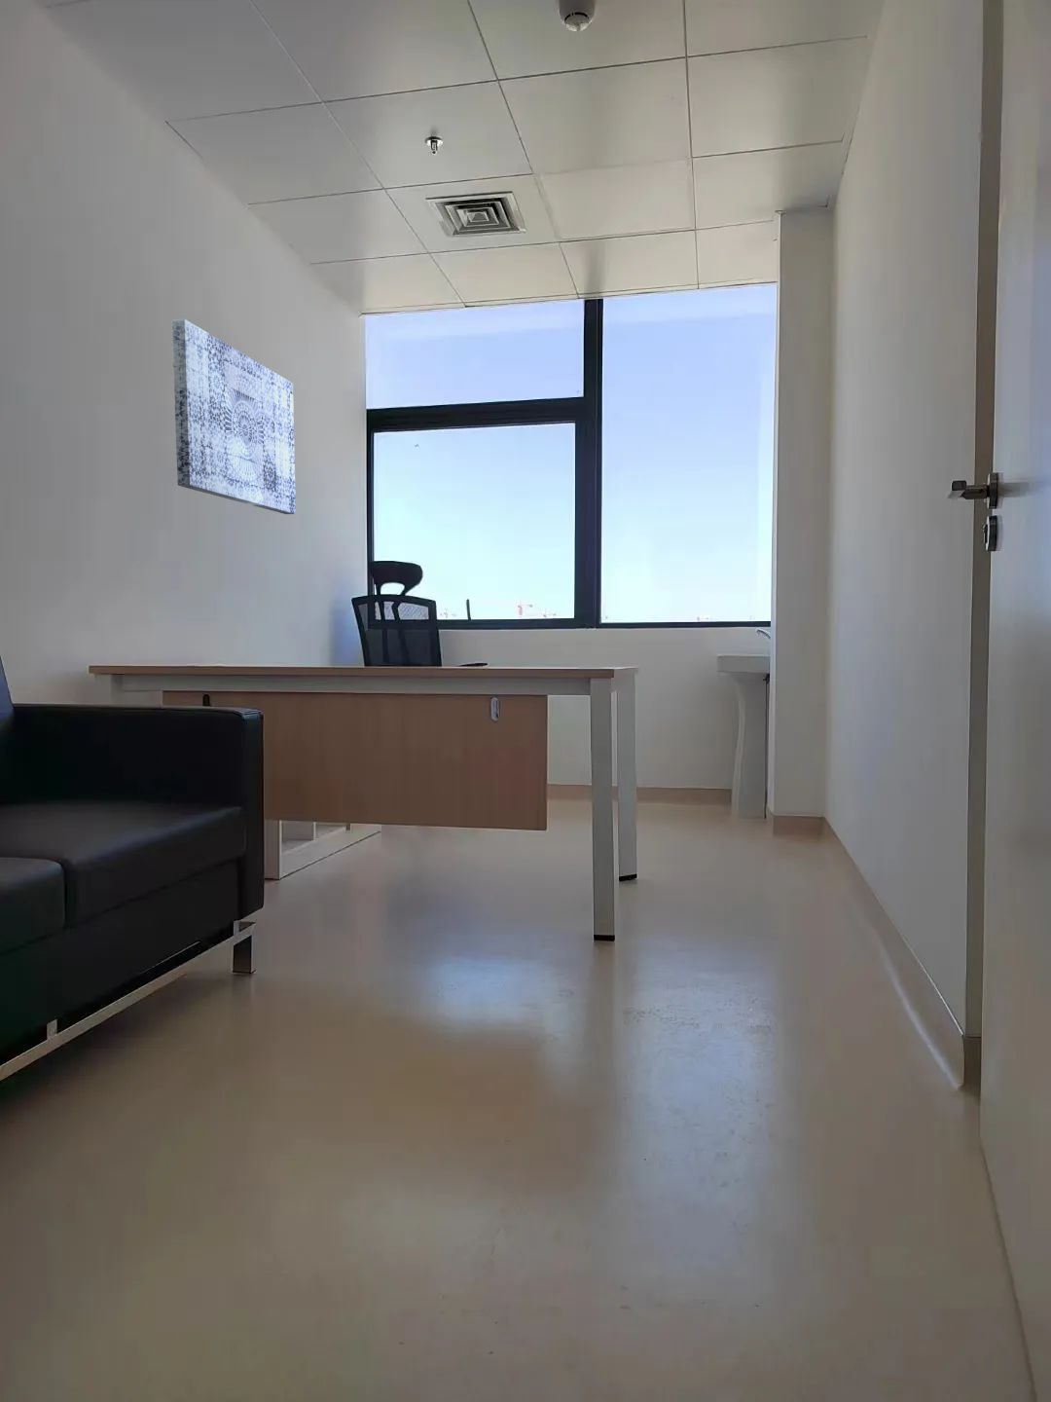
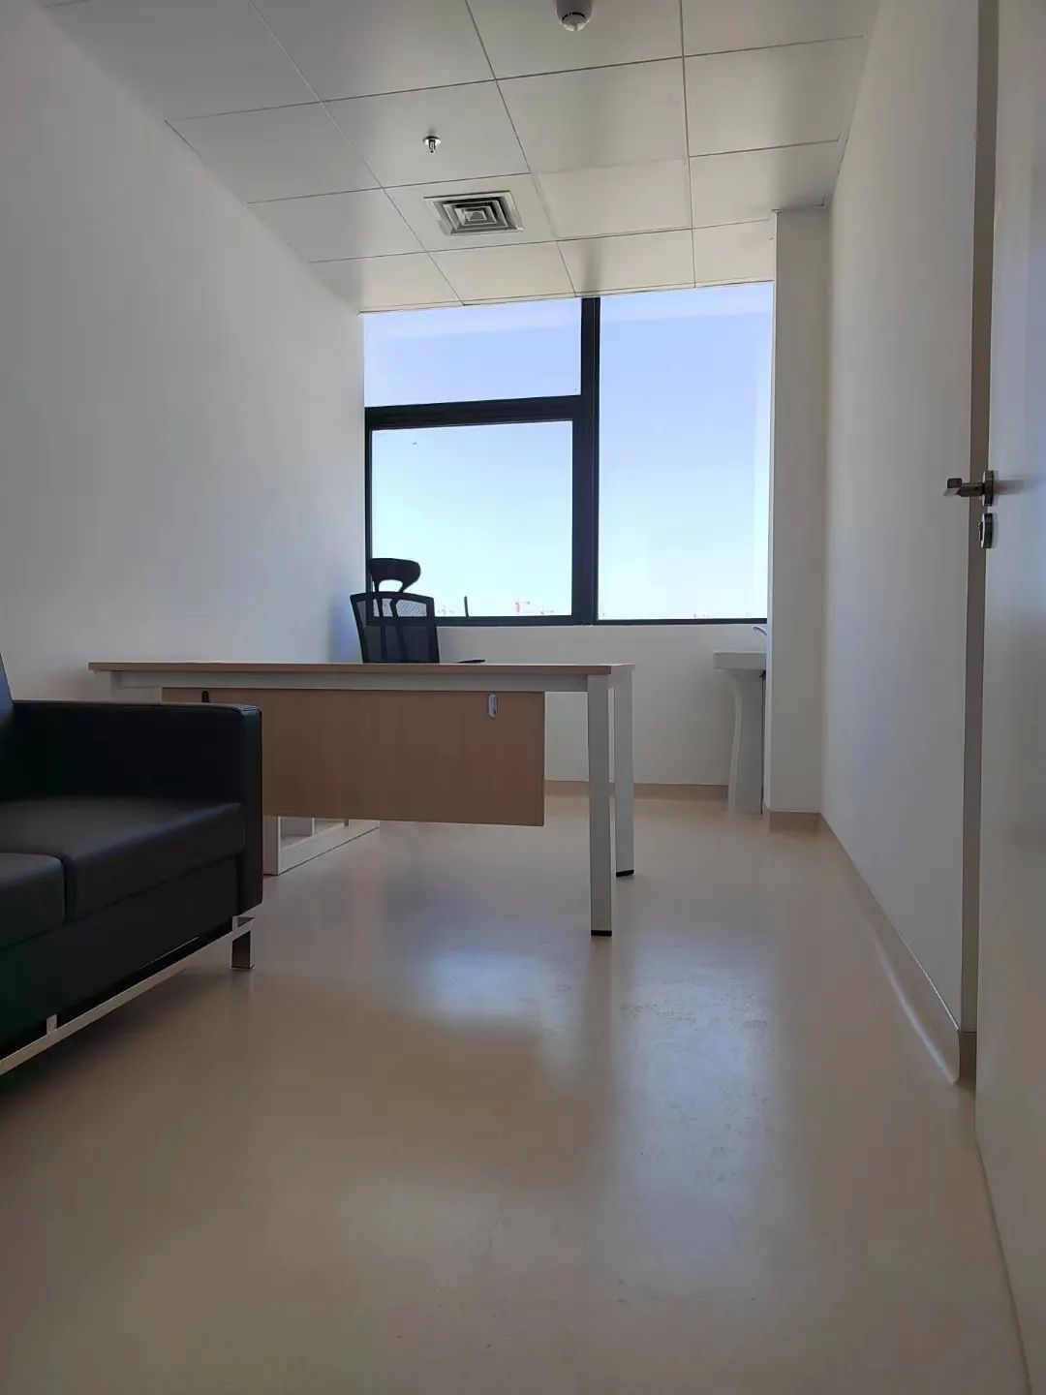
- wall art (241, 428)
